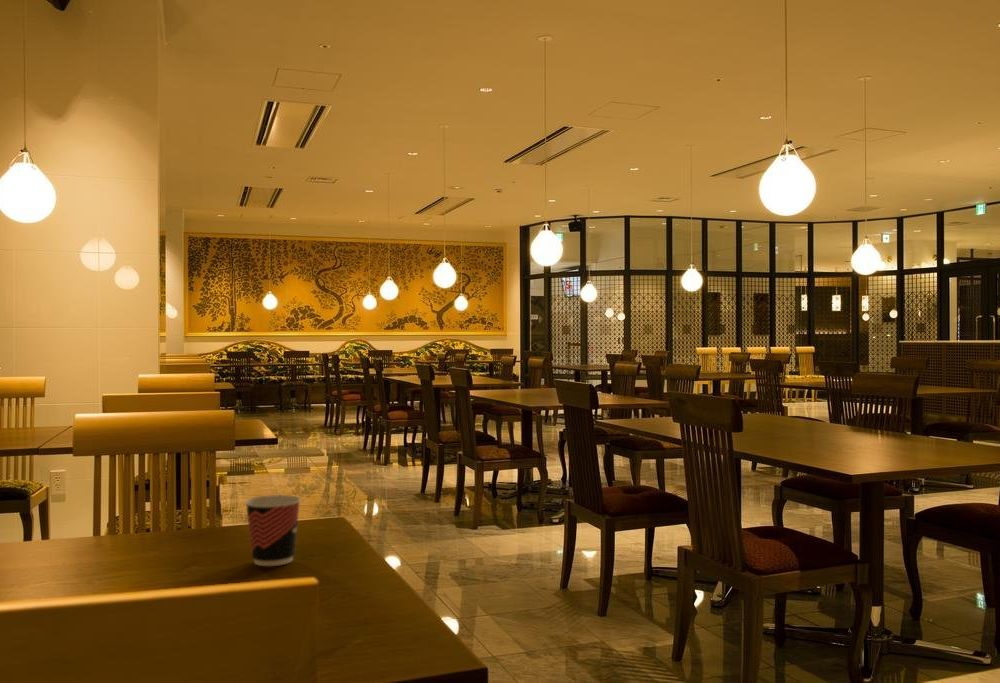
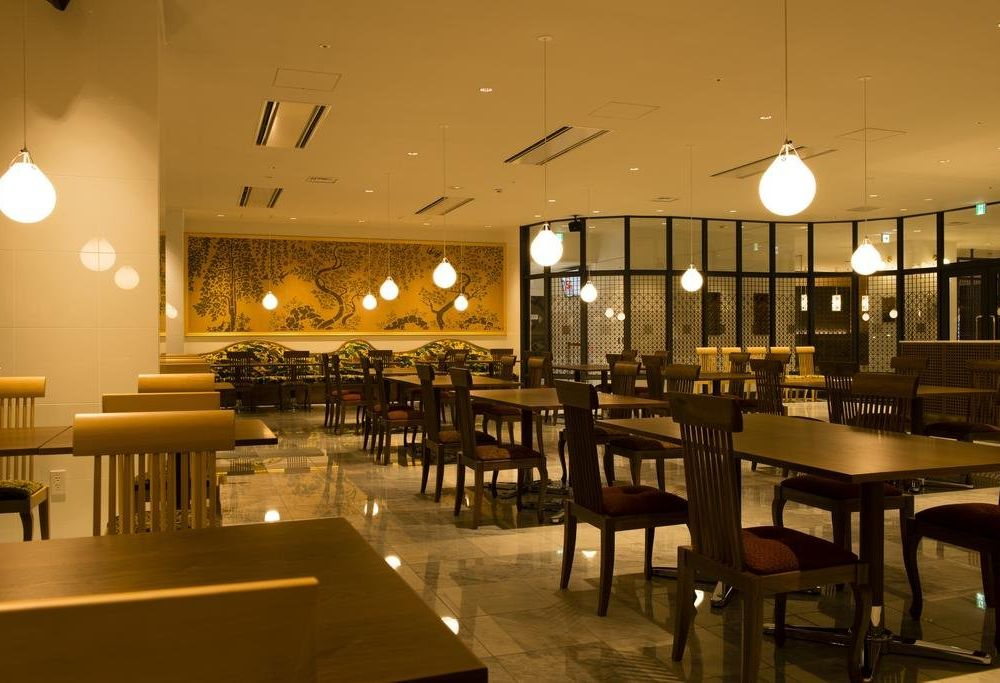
- cup (273, 530)
